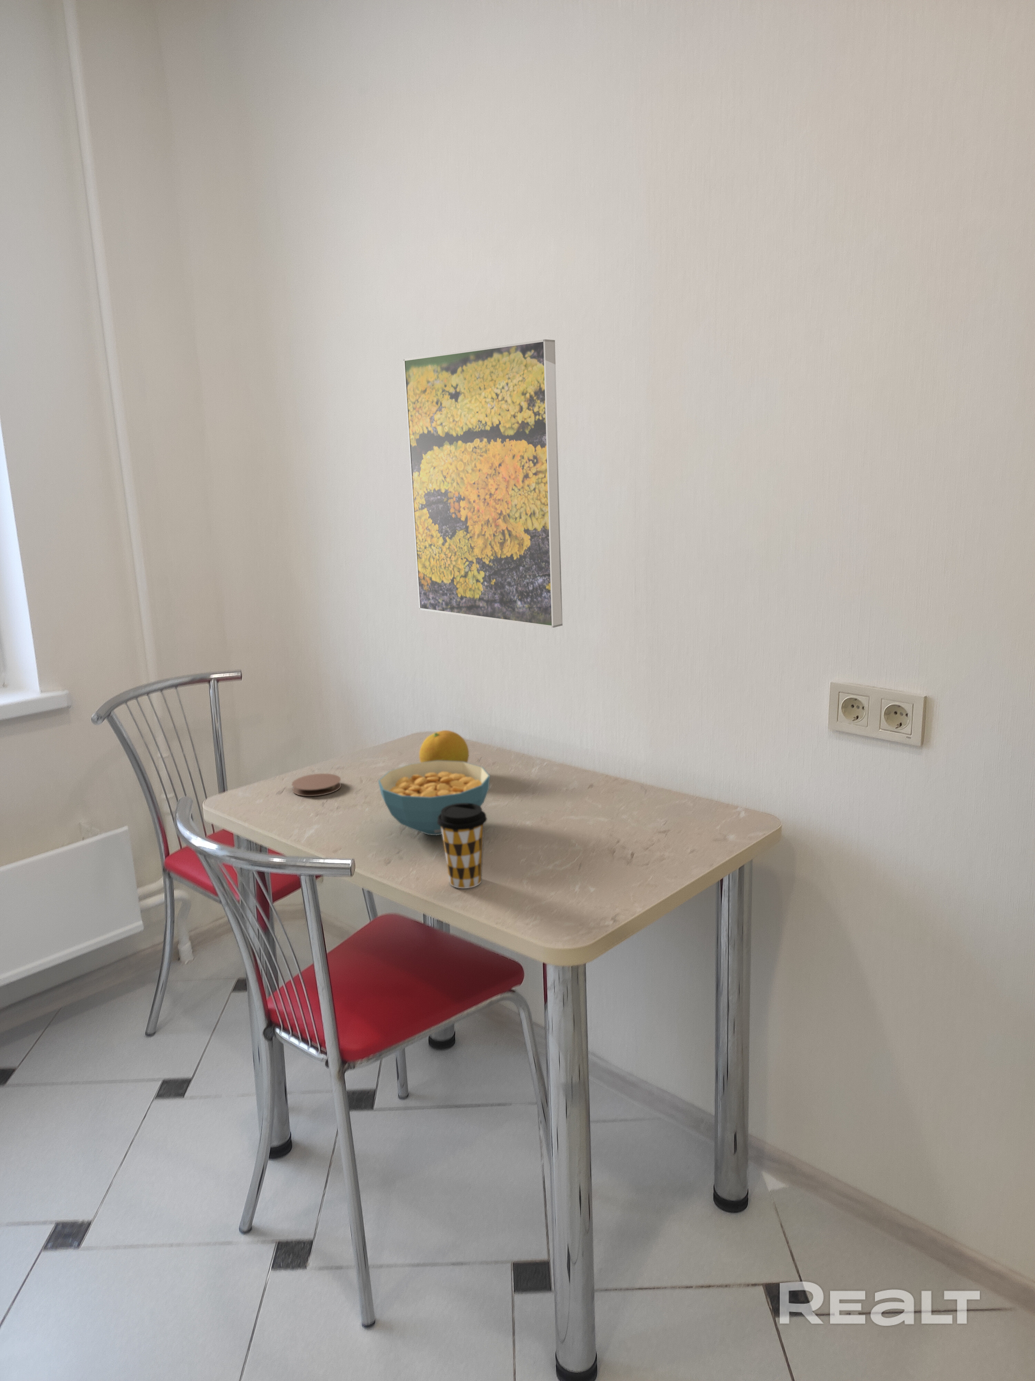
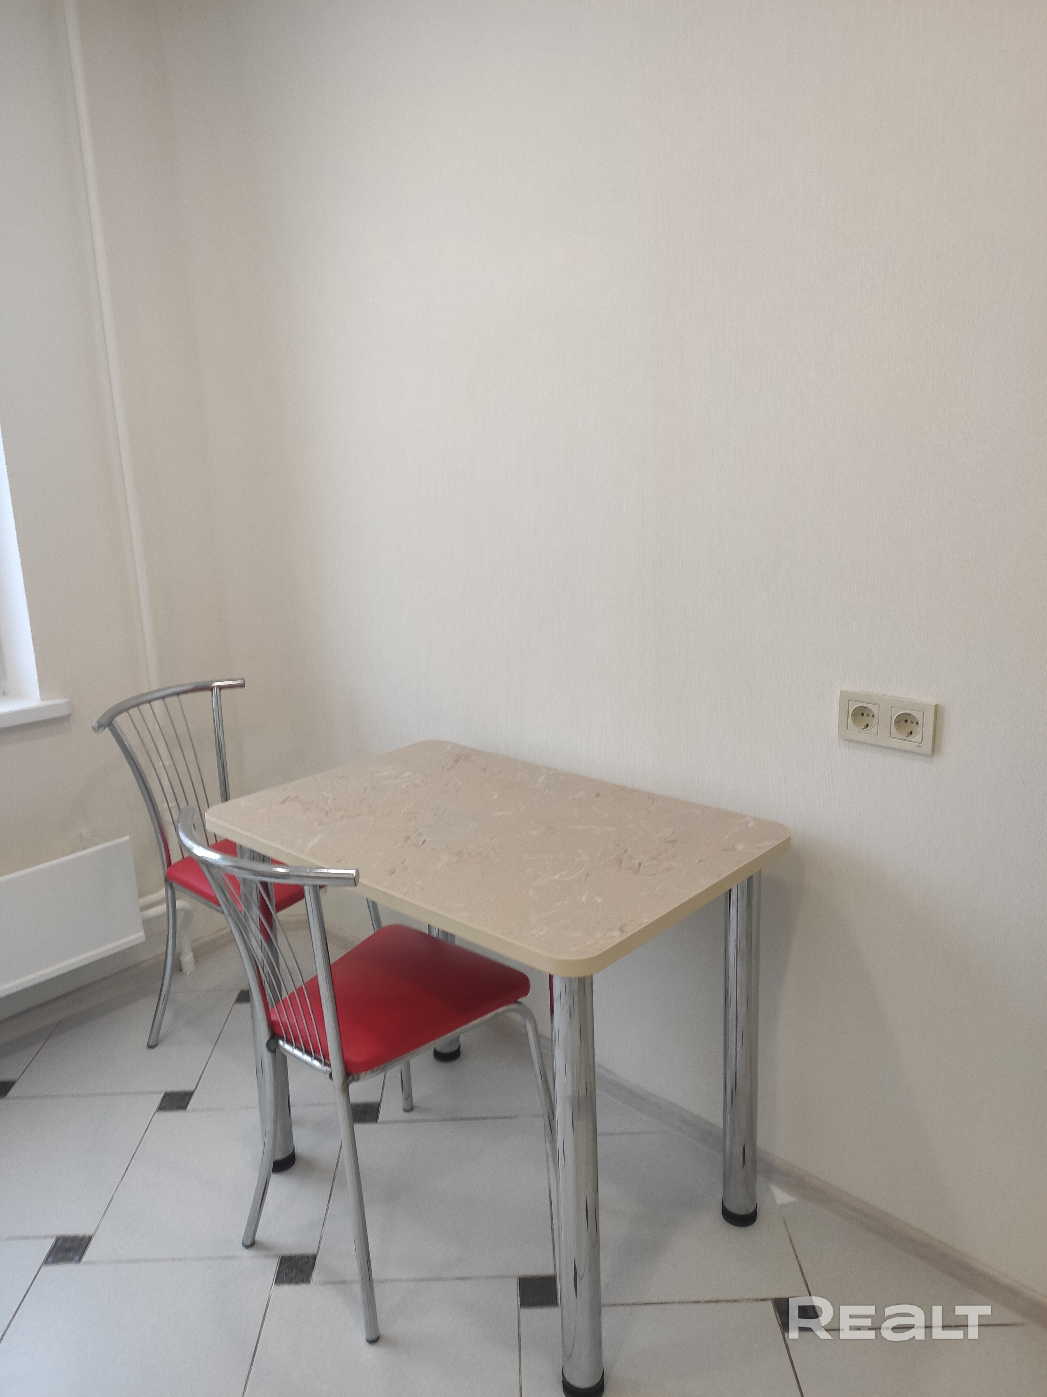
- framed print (481, 488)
- fruit (444, 755)
- coaster (316, 784)
- cereal bowl (435, 804)
- coffee cup (463, 846)
